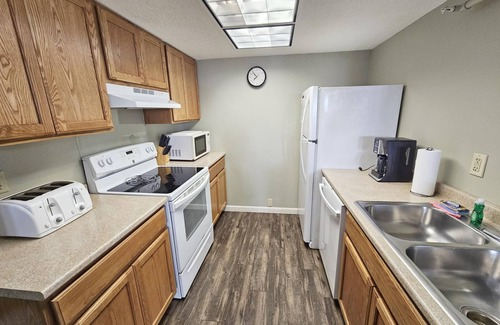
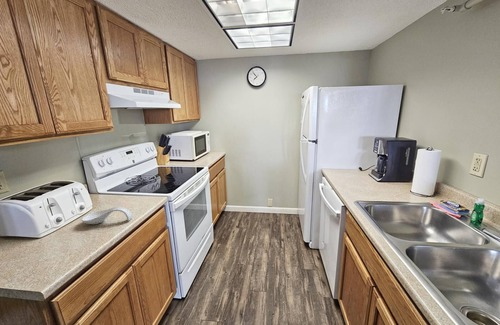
+ spoon rest (107, 214)
